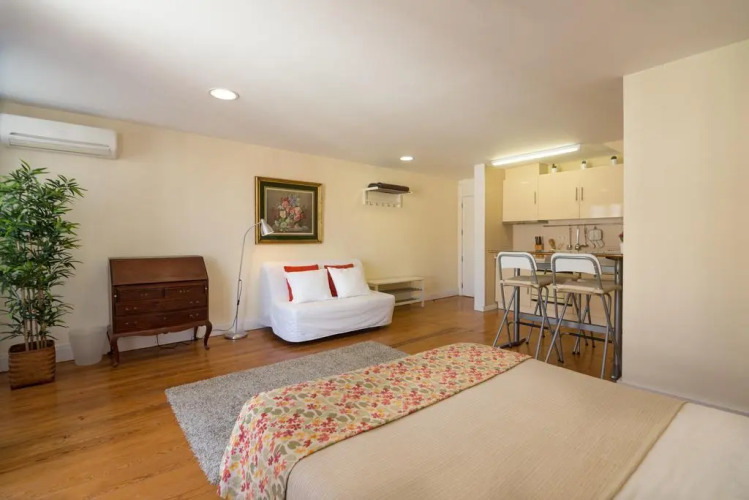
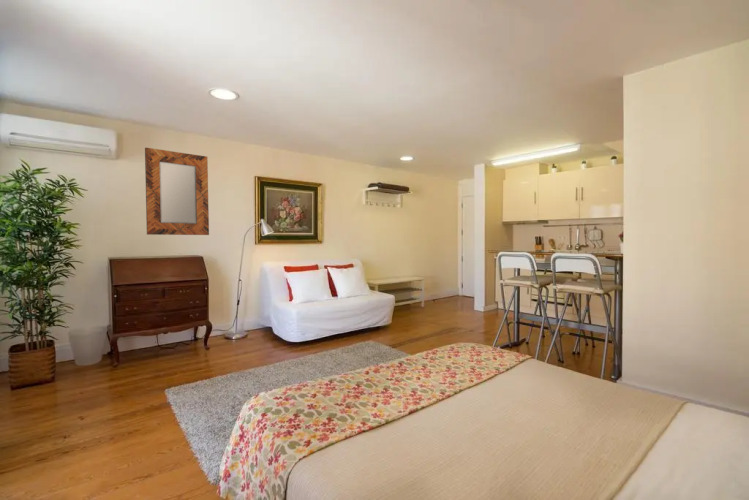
+ home mirror (178, 193)
